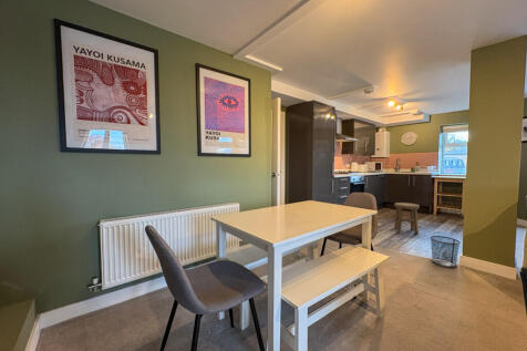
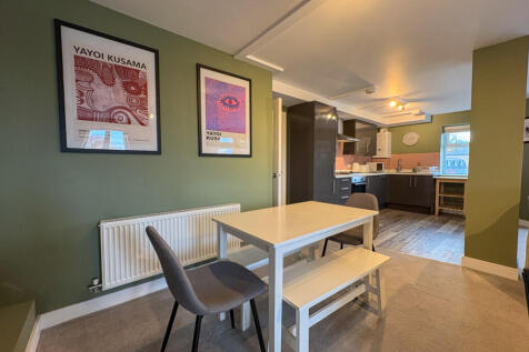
- stool (404, 218)
- waste bin (444, 251)
